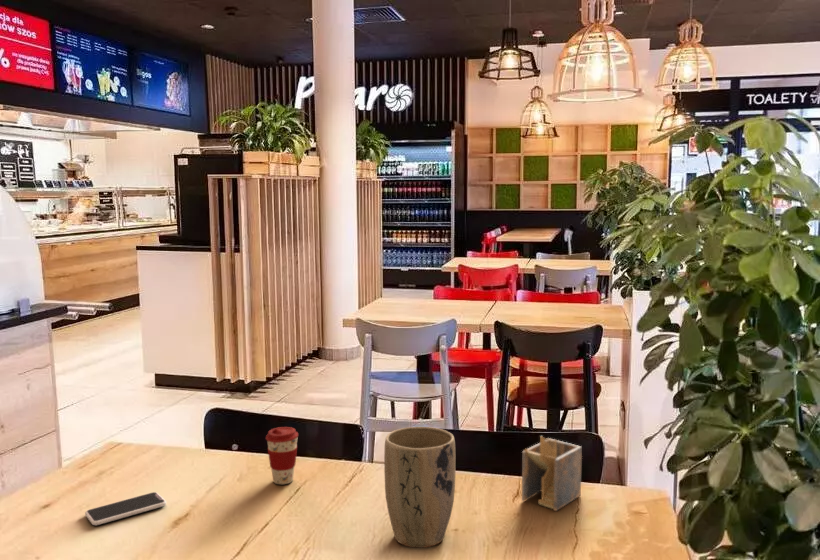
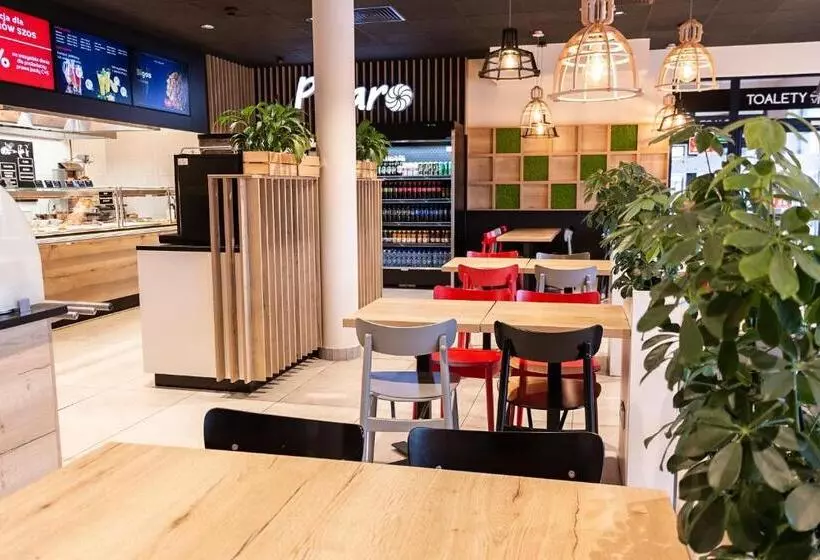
- napkin holder (552, 464)
- smartphone (126, 507)
- coffee cup (282, 455)
- plant pot (420, 487)
